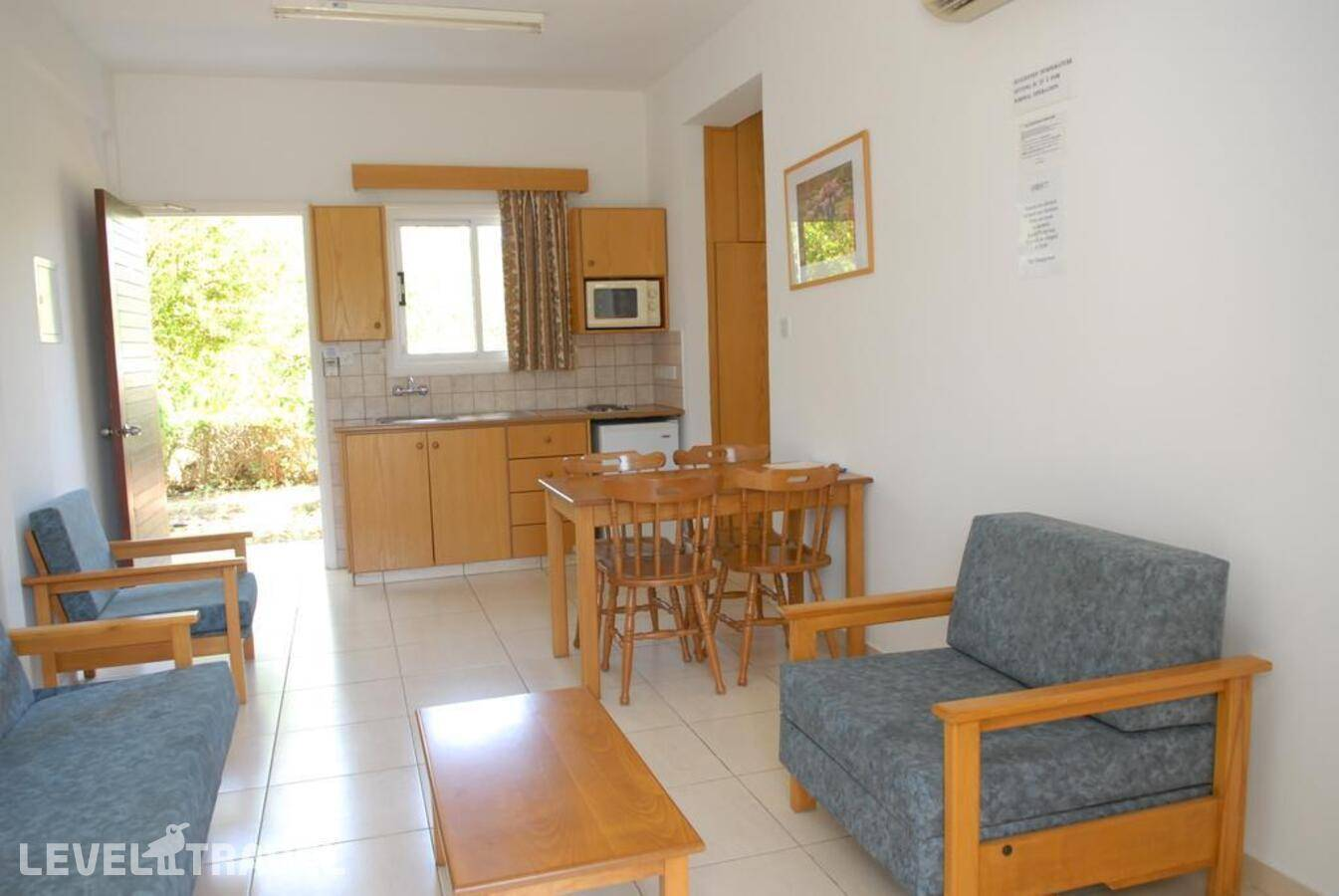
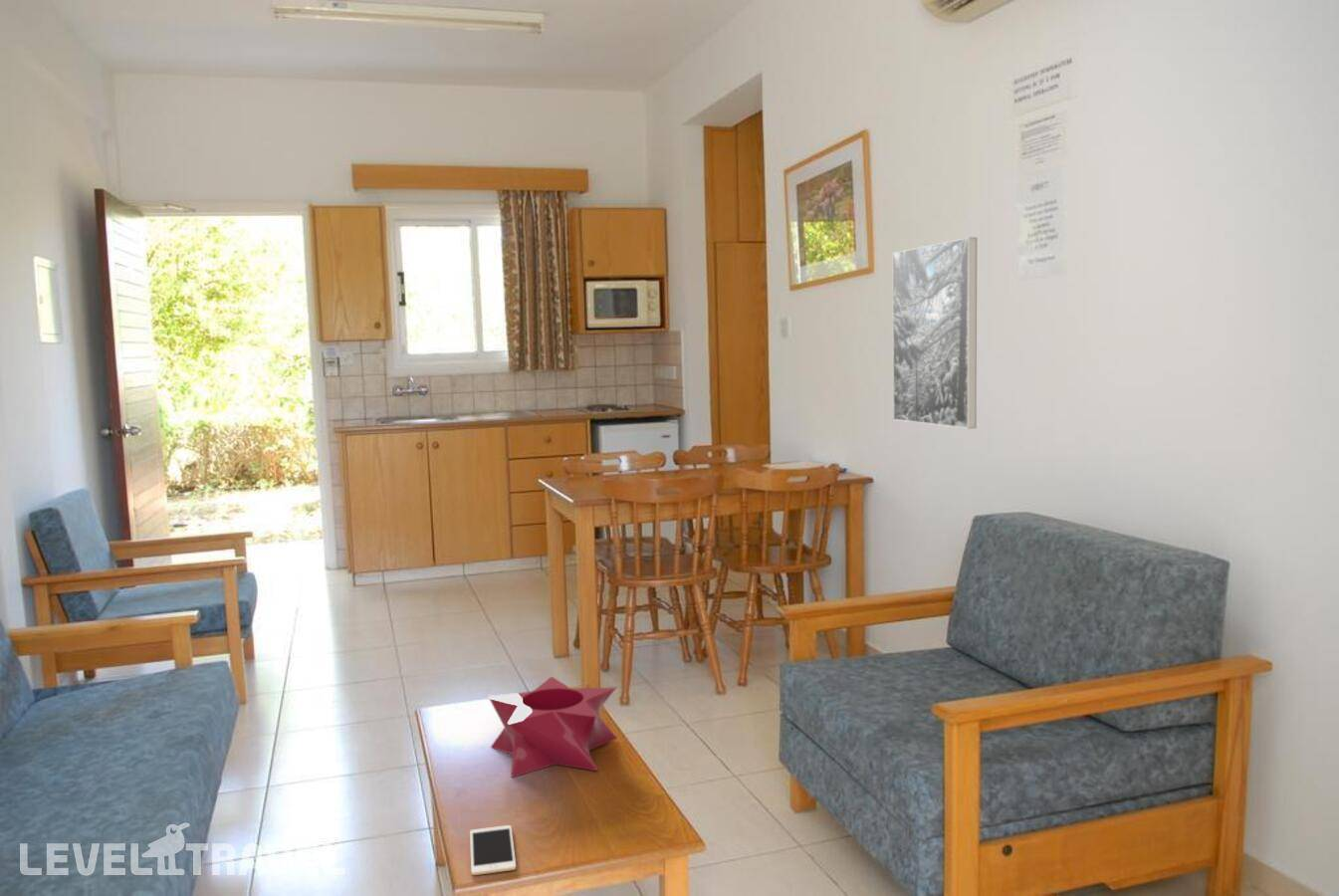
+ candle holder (550, 727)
+ cell phone (492, 848)
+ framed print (932, 336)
